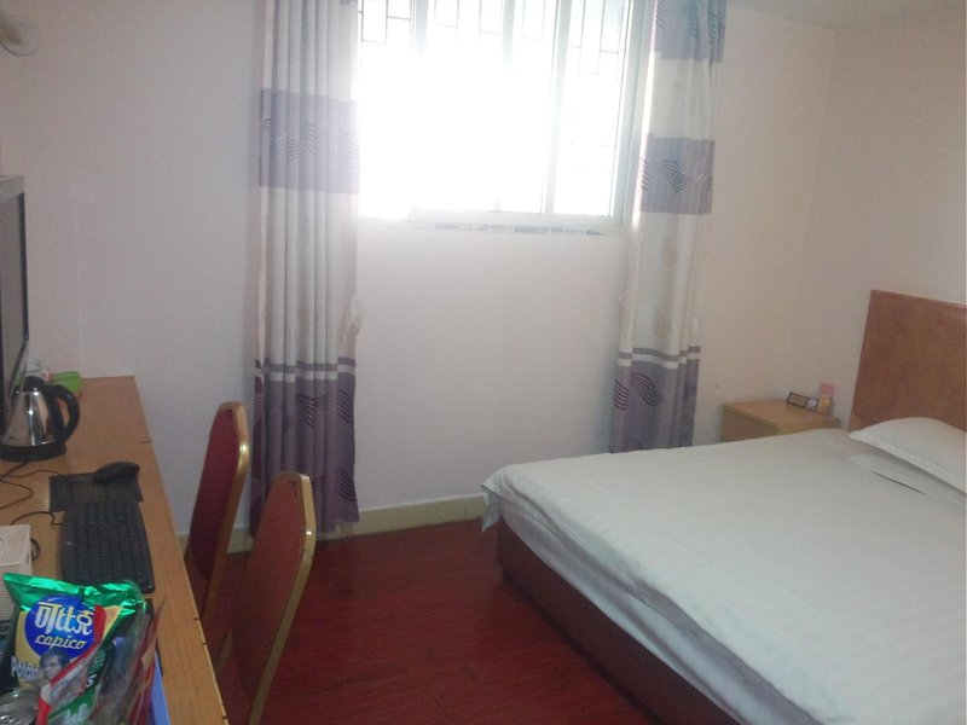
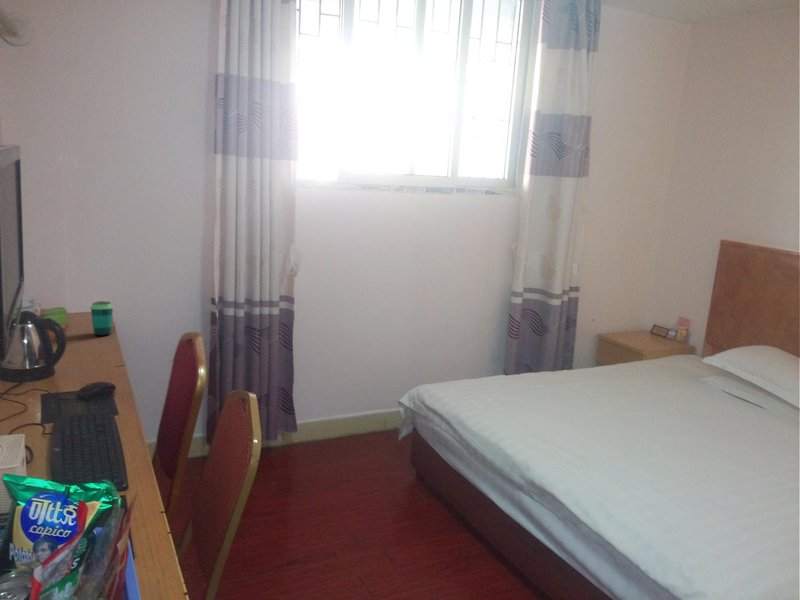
+ cup (102, 318)
